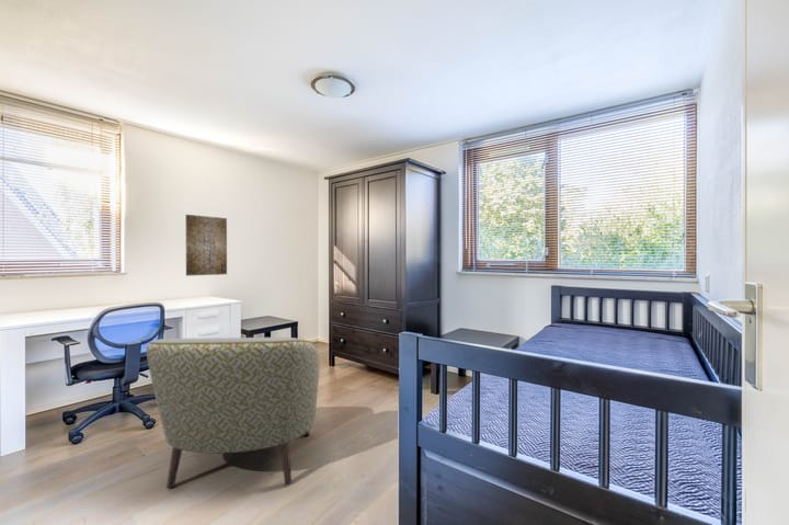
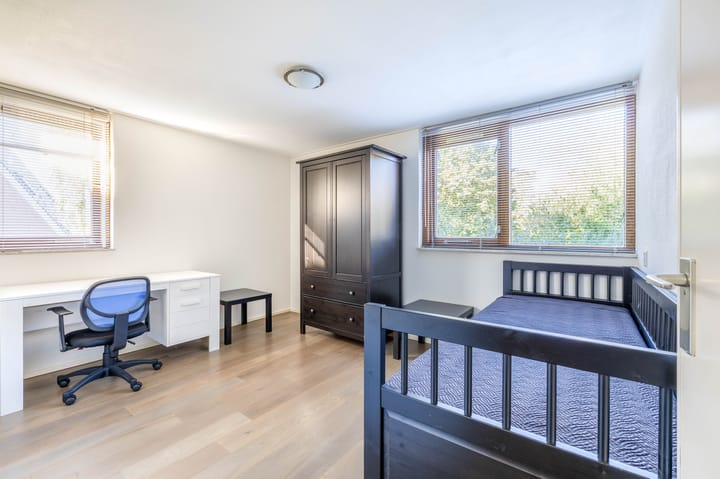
- armchair (243, 393)
- wall art (207, 246)
